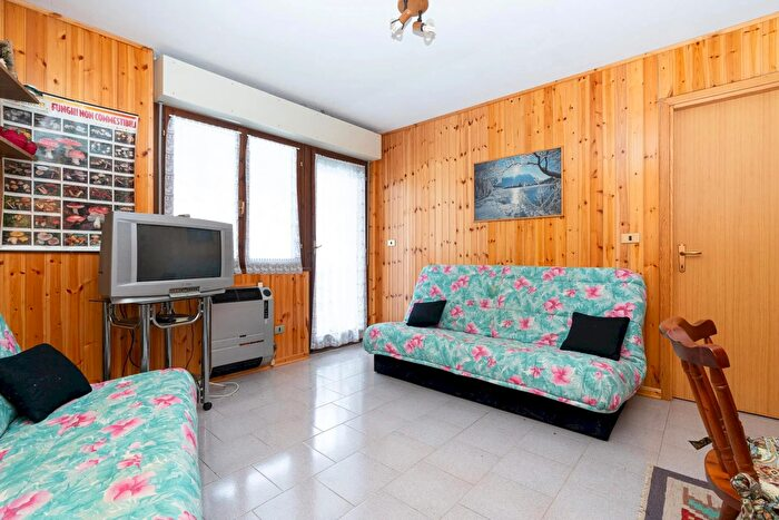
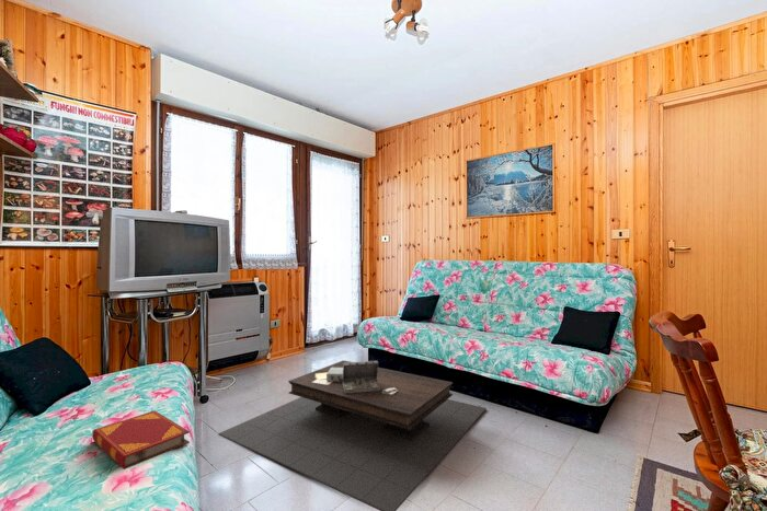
+ hardback book (140, 435)
+ coffee table (362, 390)
